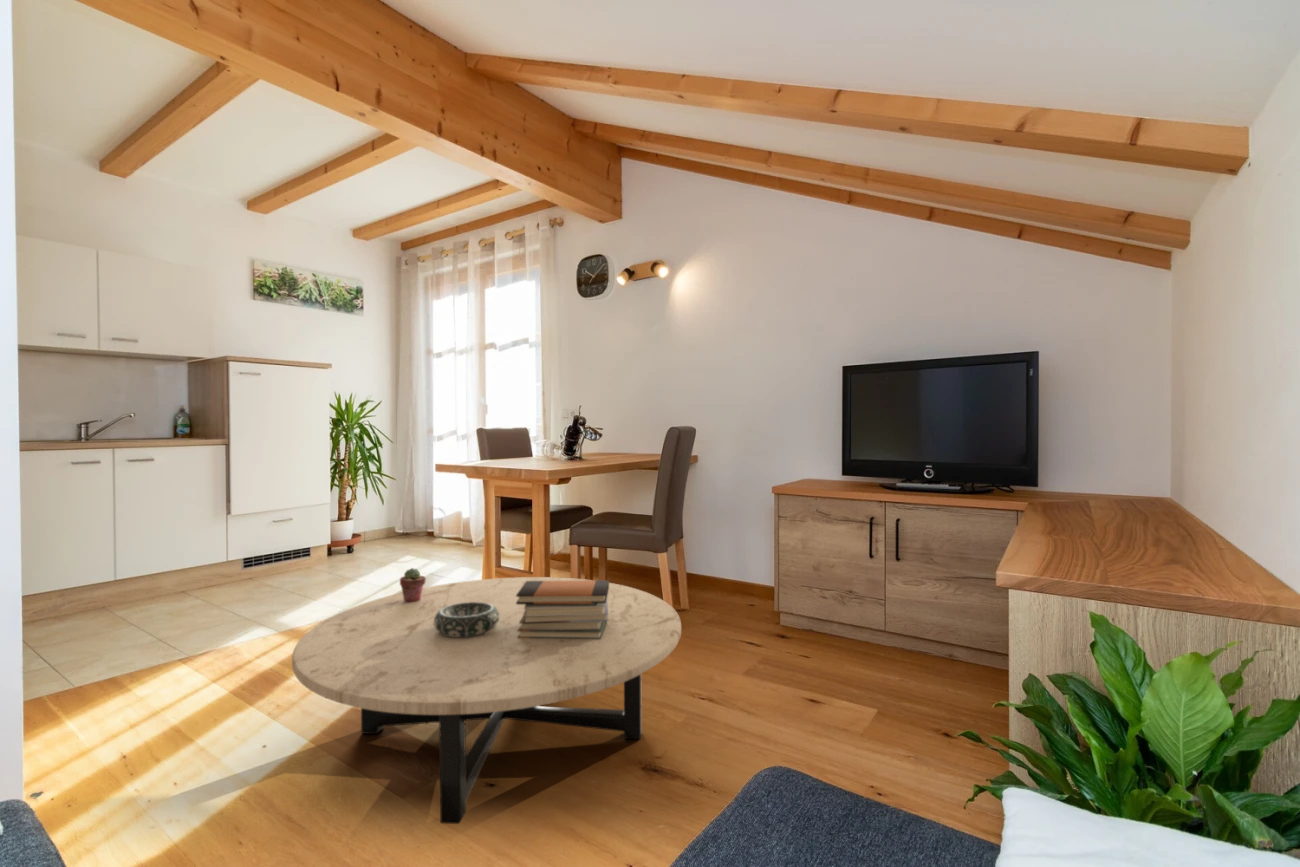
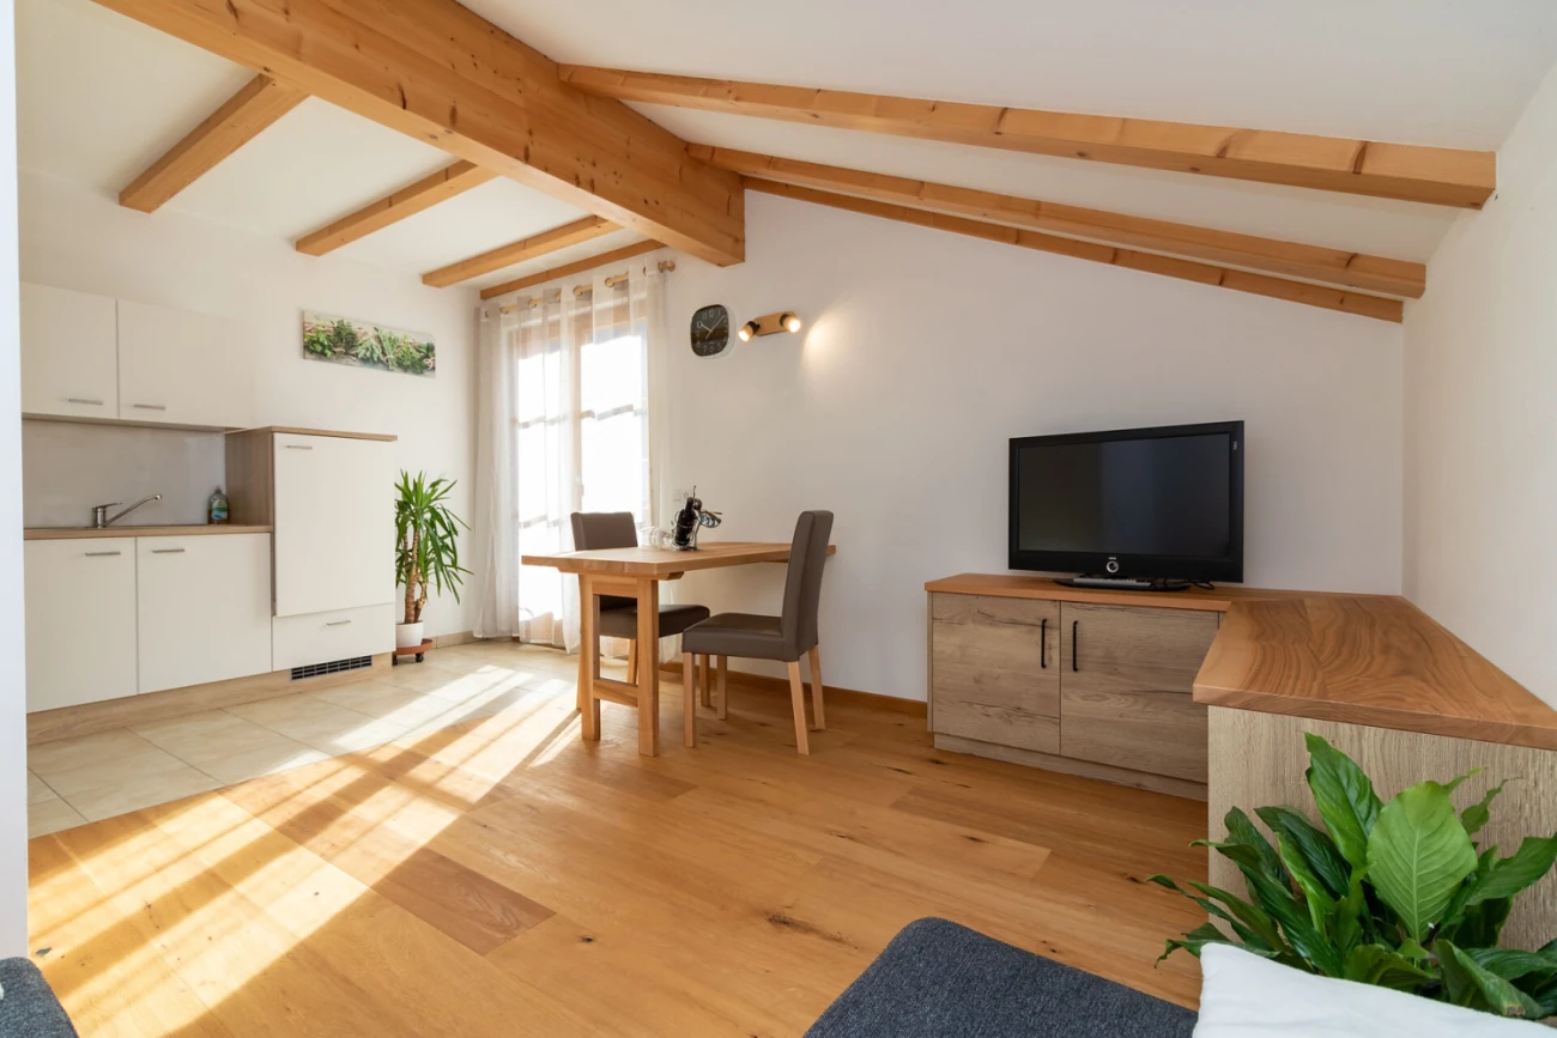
- potted succulent (412, 583)
- book stack (565, 608)
- coffee table (501, 677)
- decorative bowl (467, 618)
